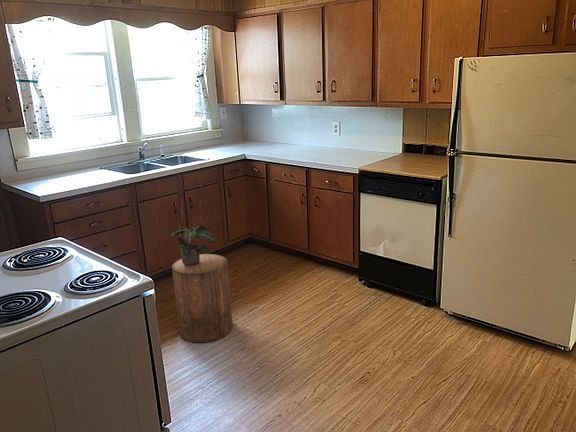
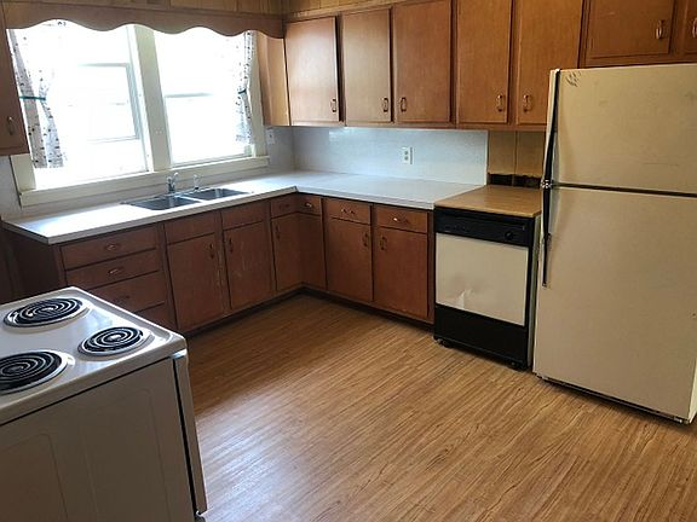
- potted plant (192, 245)
- stool (203, 296)
